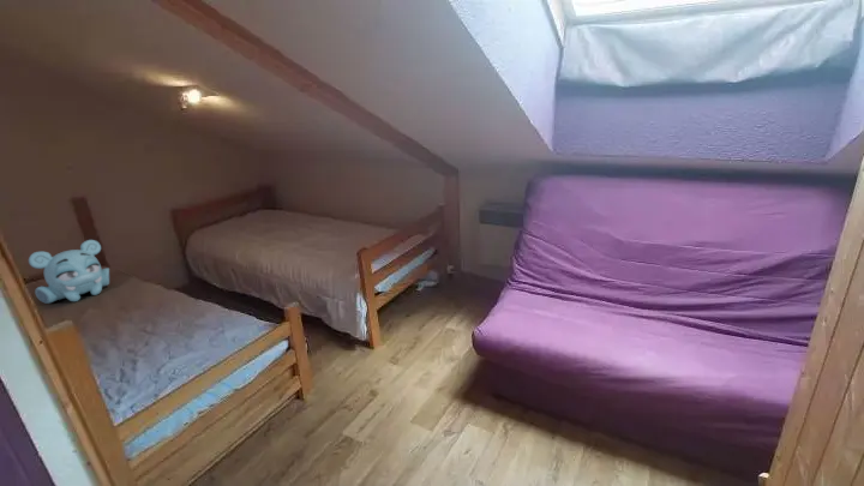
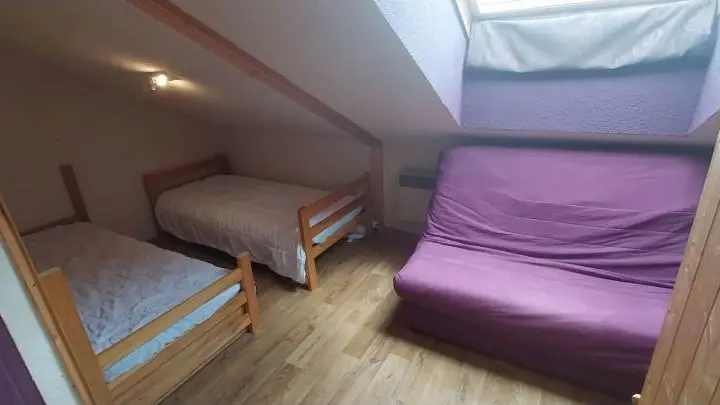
- teddy bear (74, 271)
